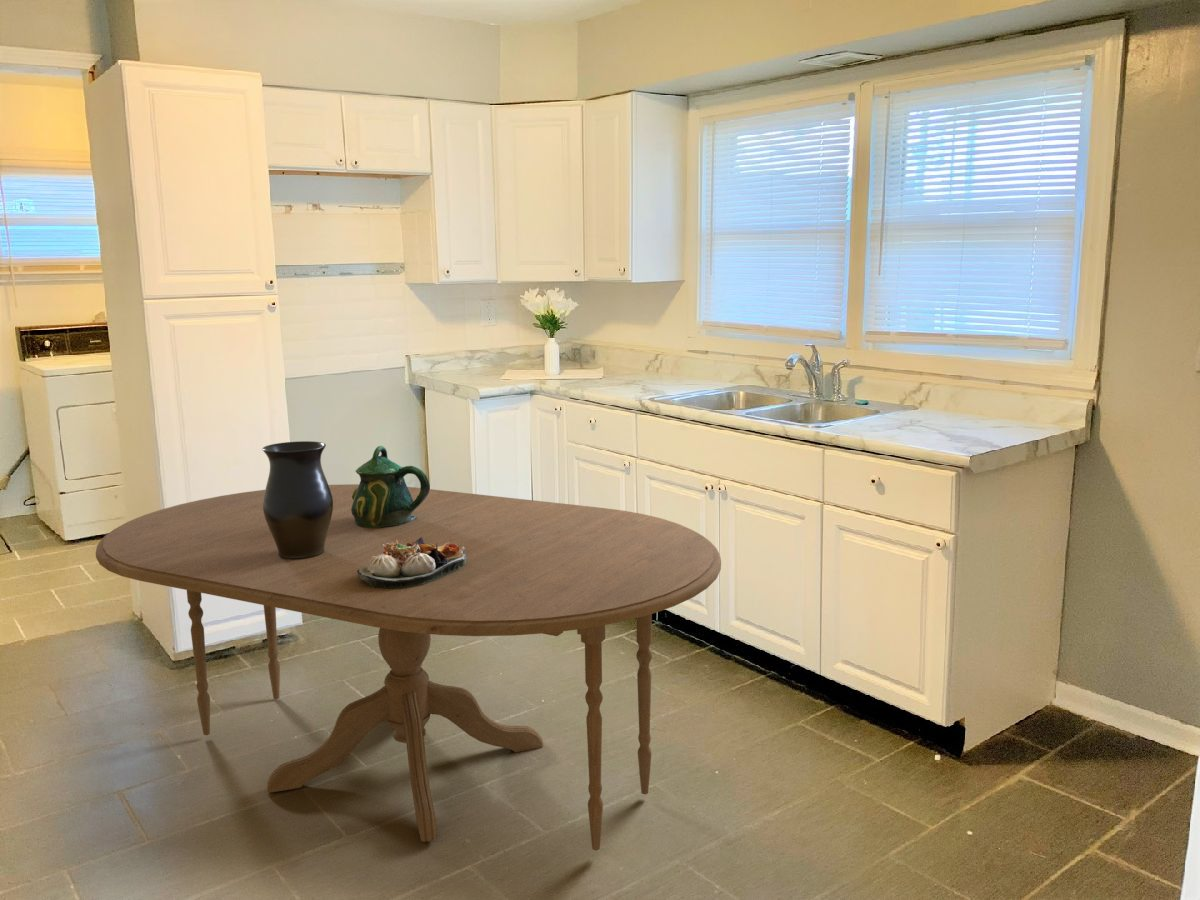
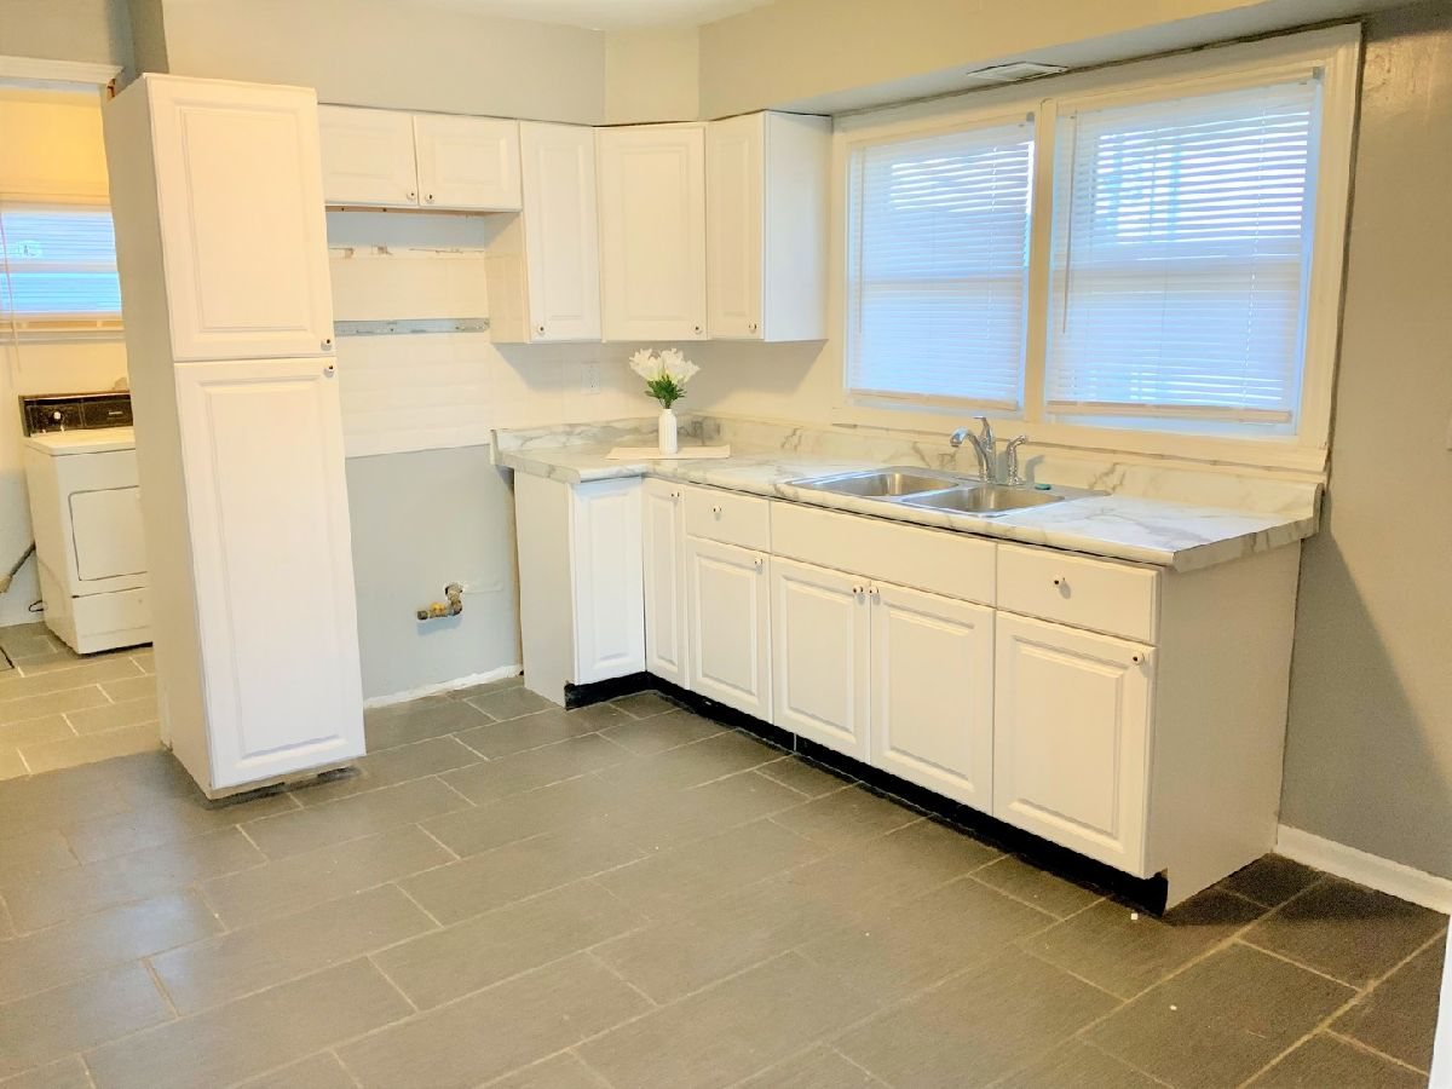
- food plate (412, 554)
- ceramic pitcher (390, 483)
- vase (298, 499)
- dining table (405, 653)
